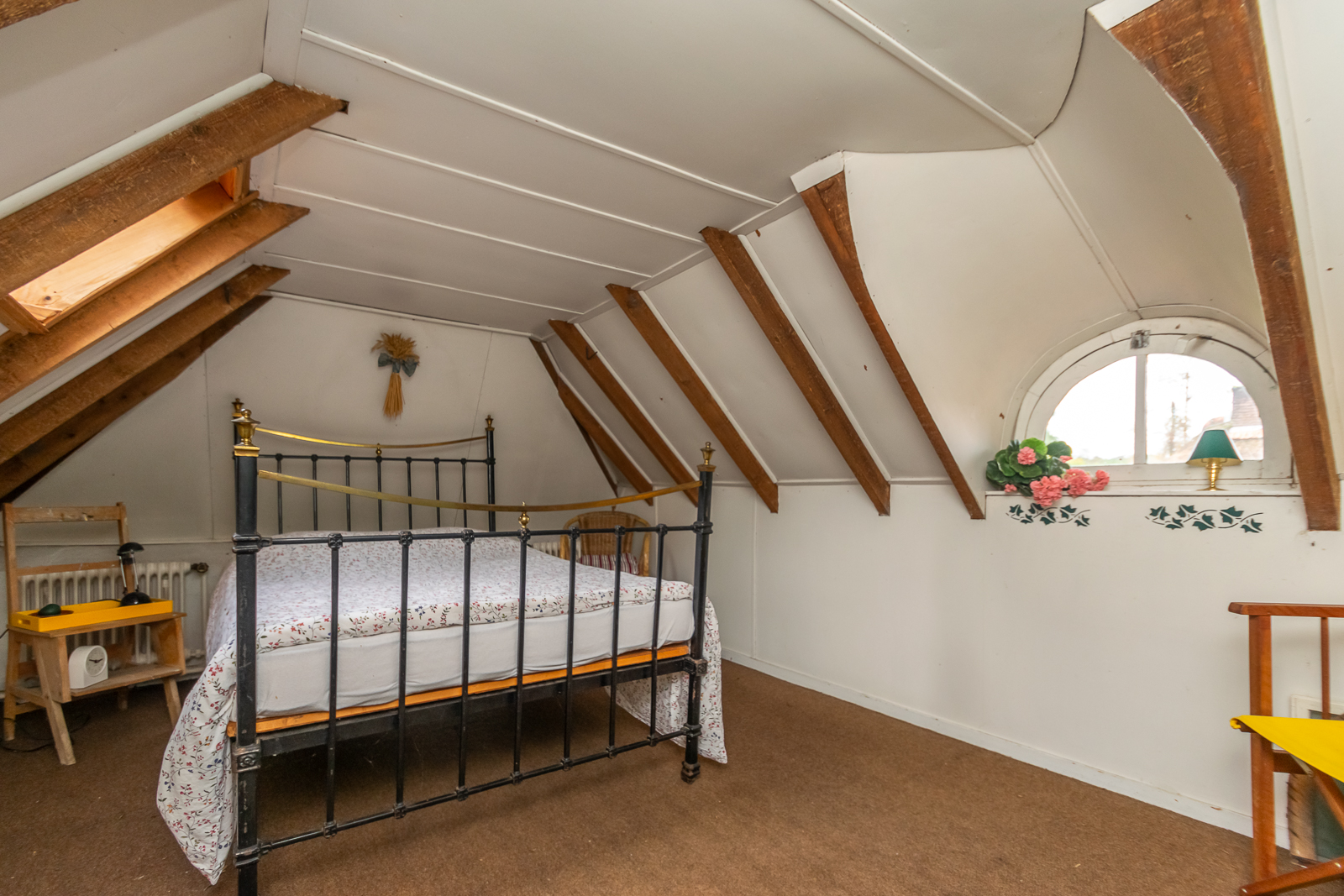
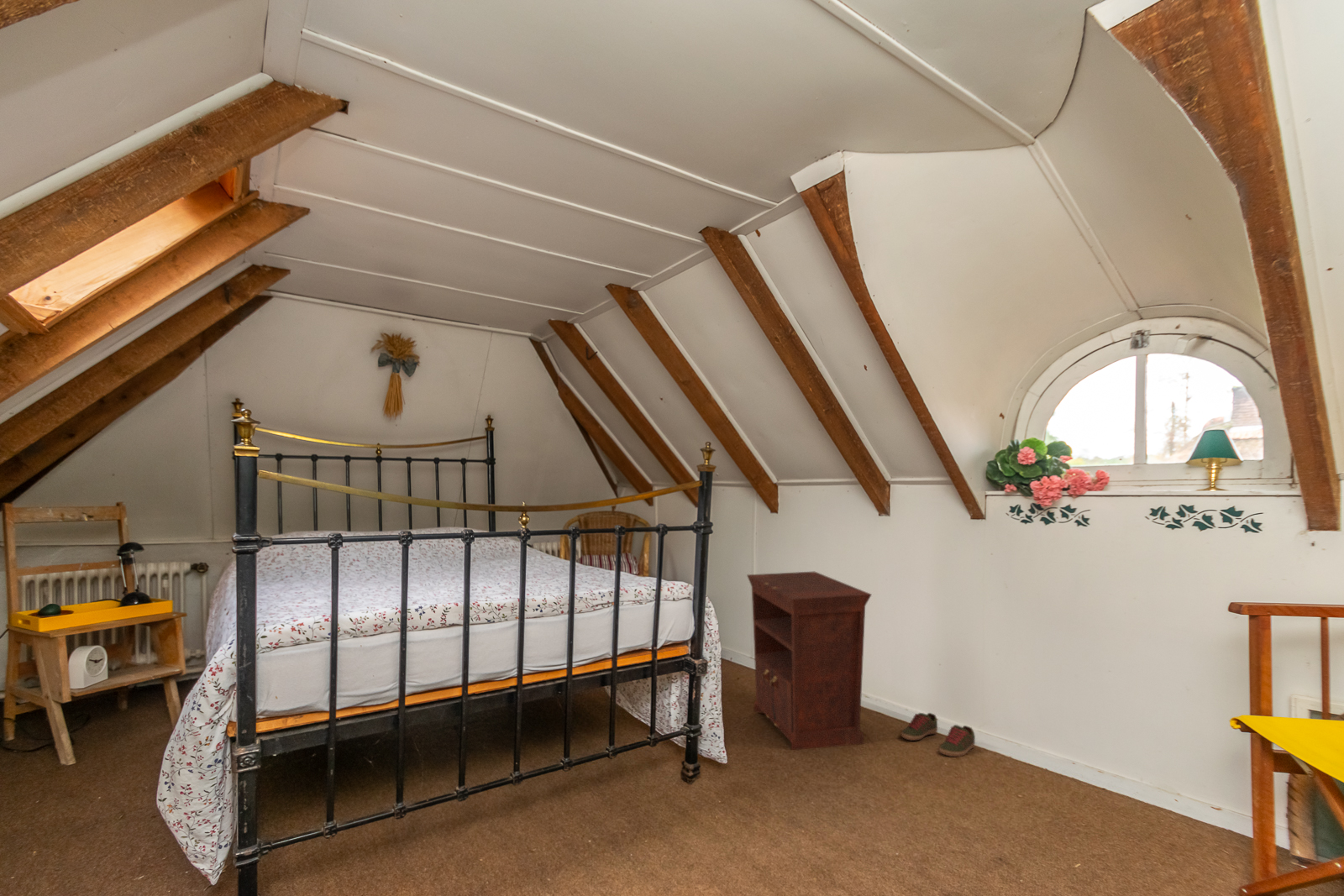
+ nightstand (804, 655)
+ shoe (937, 731)
